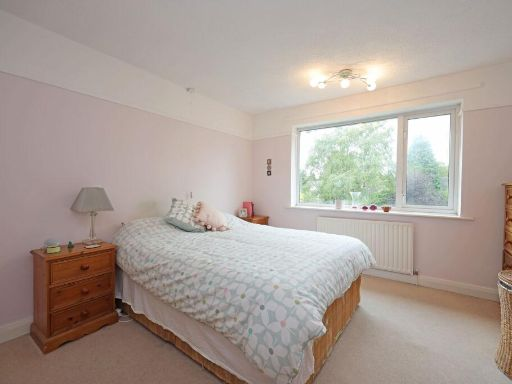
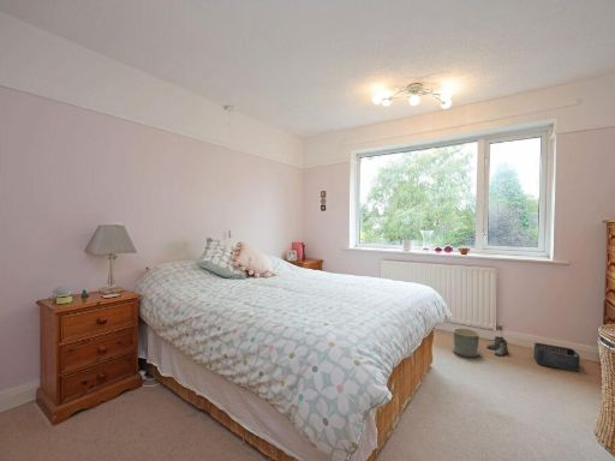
+ planter (465, 342)
+ storage bin (555, 355)
+ boots (497, 345)
